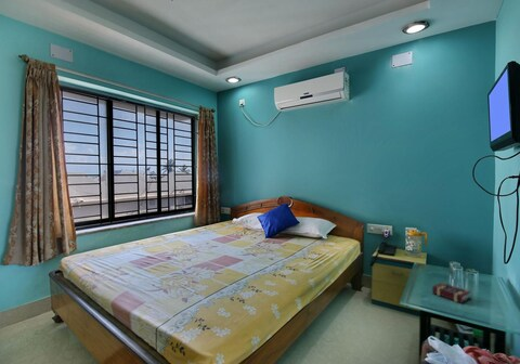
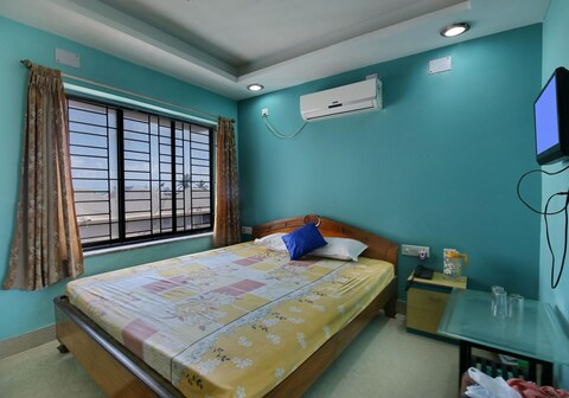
- book (451, 291)
